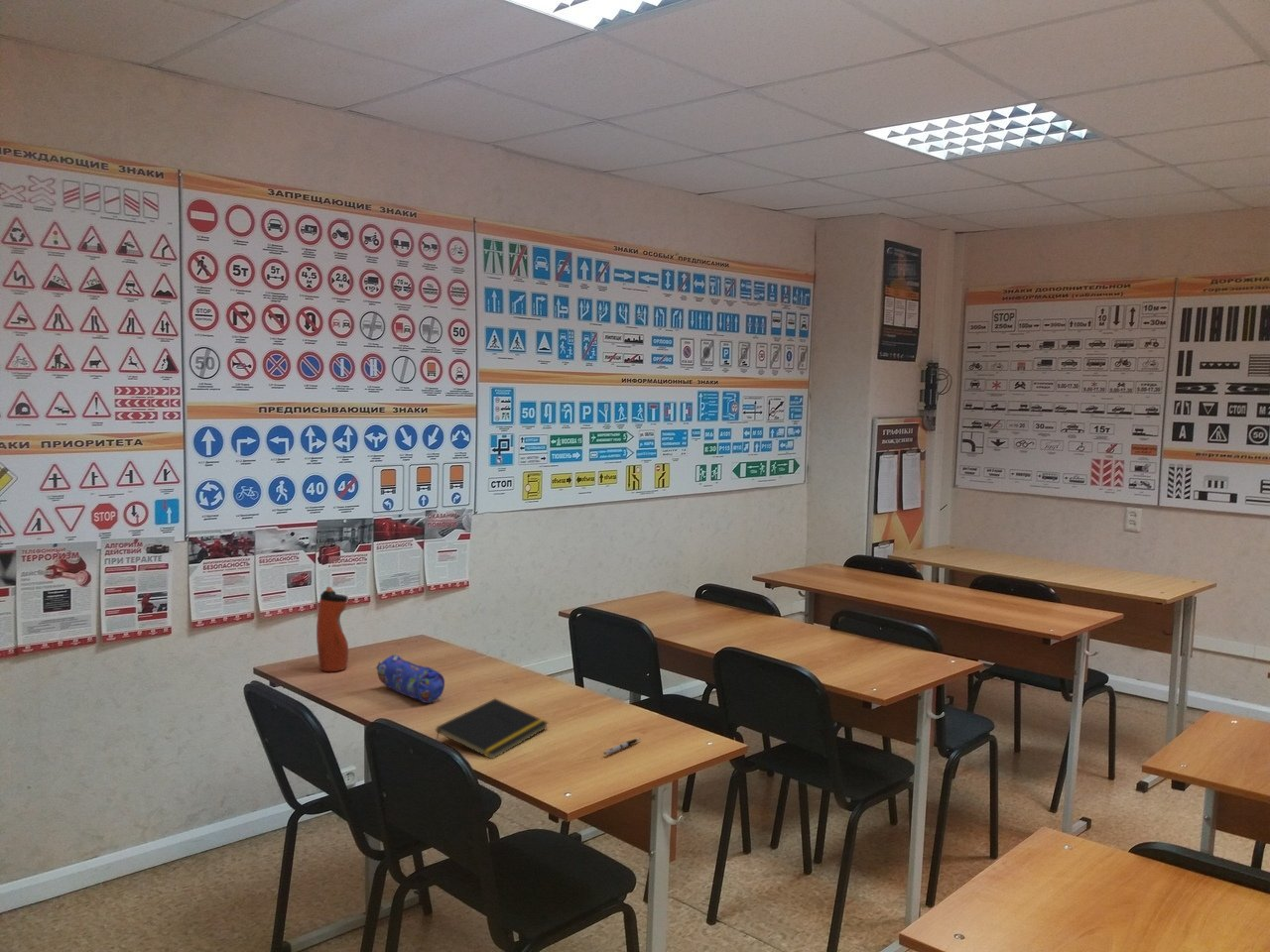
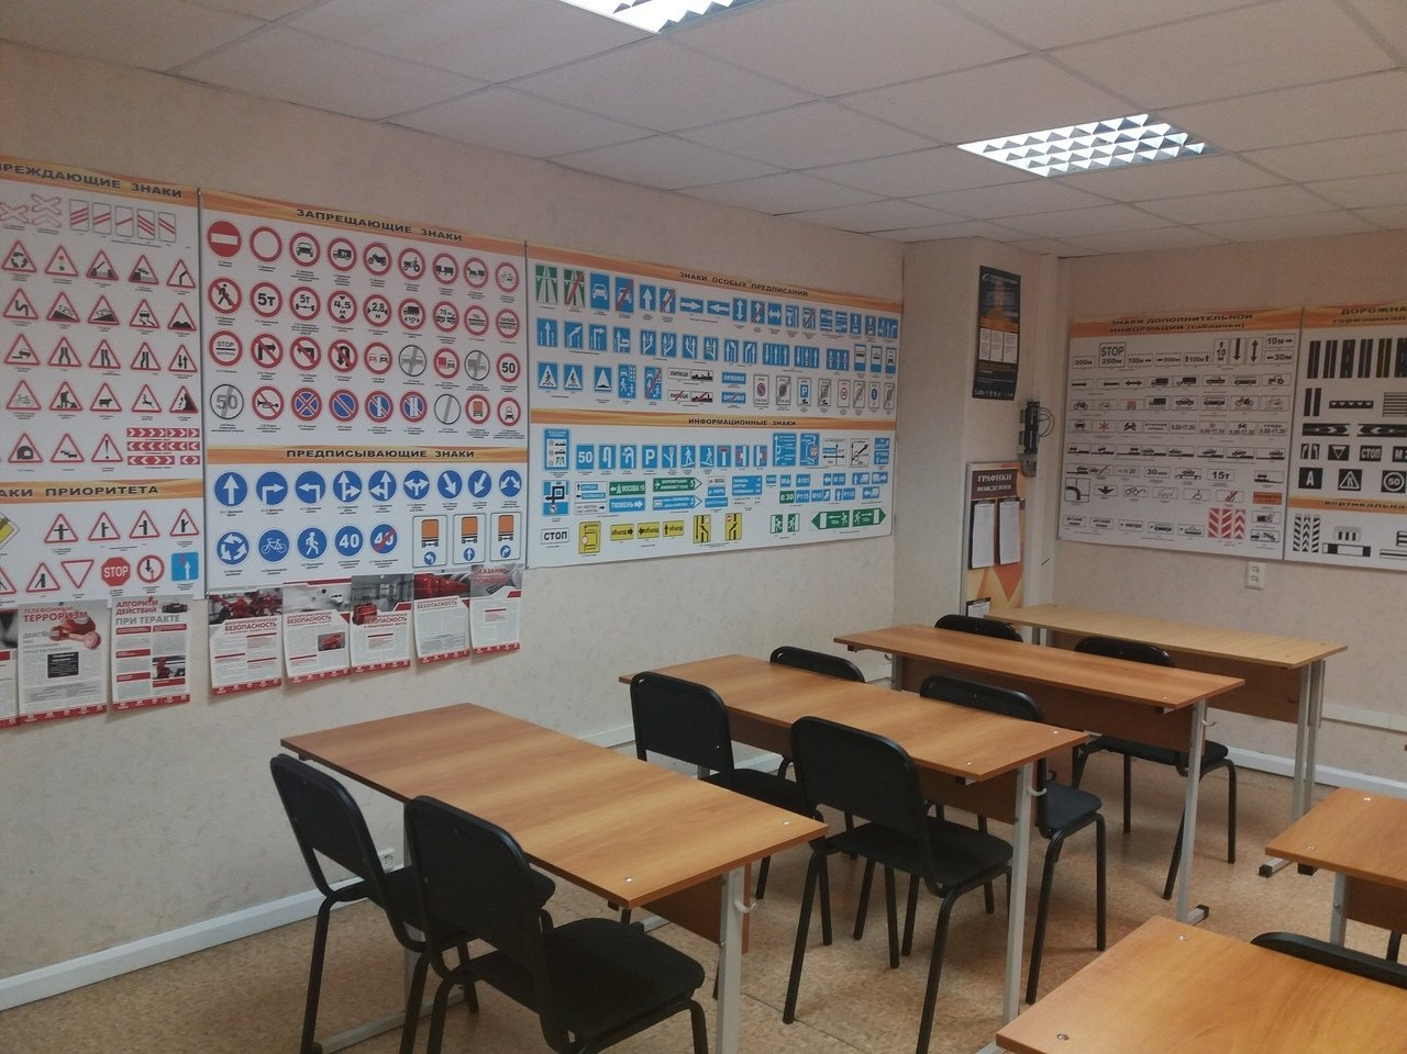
- water bottle (332, 628)
- notepad (493, 727)
- pen (622, 745)
- pencil case (410, 676)
